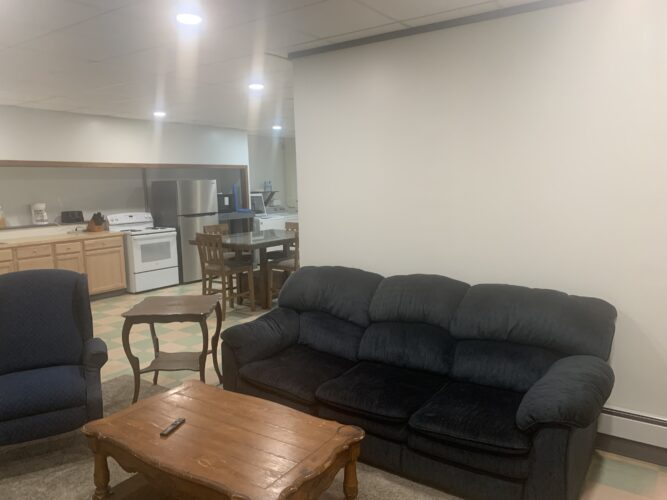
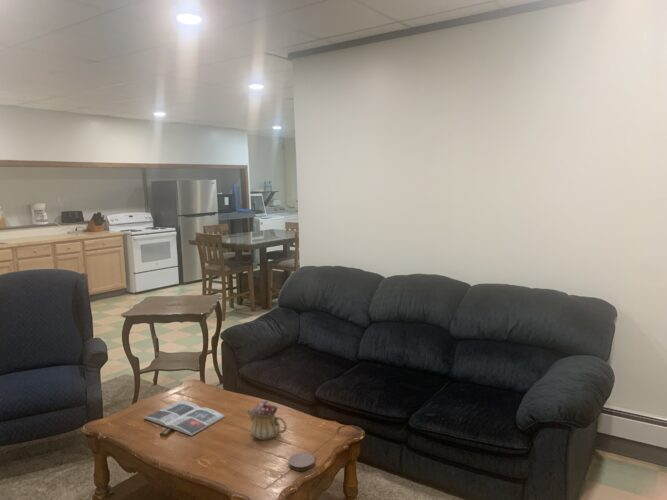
+ magazine (184, 415)
+ coaster (301, 461)
+ teapot (266, 417)
